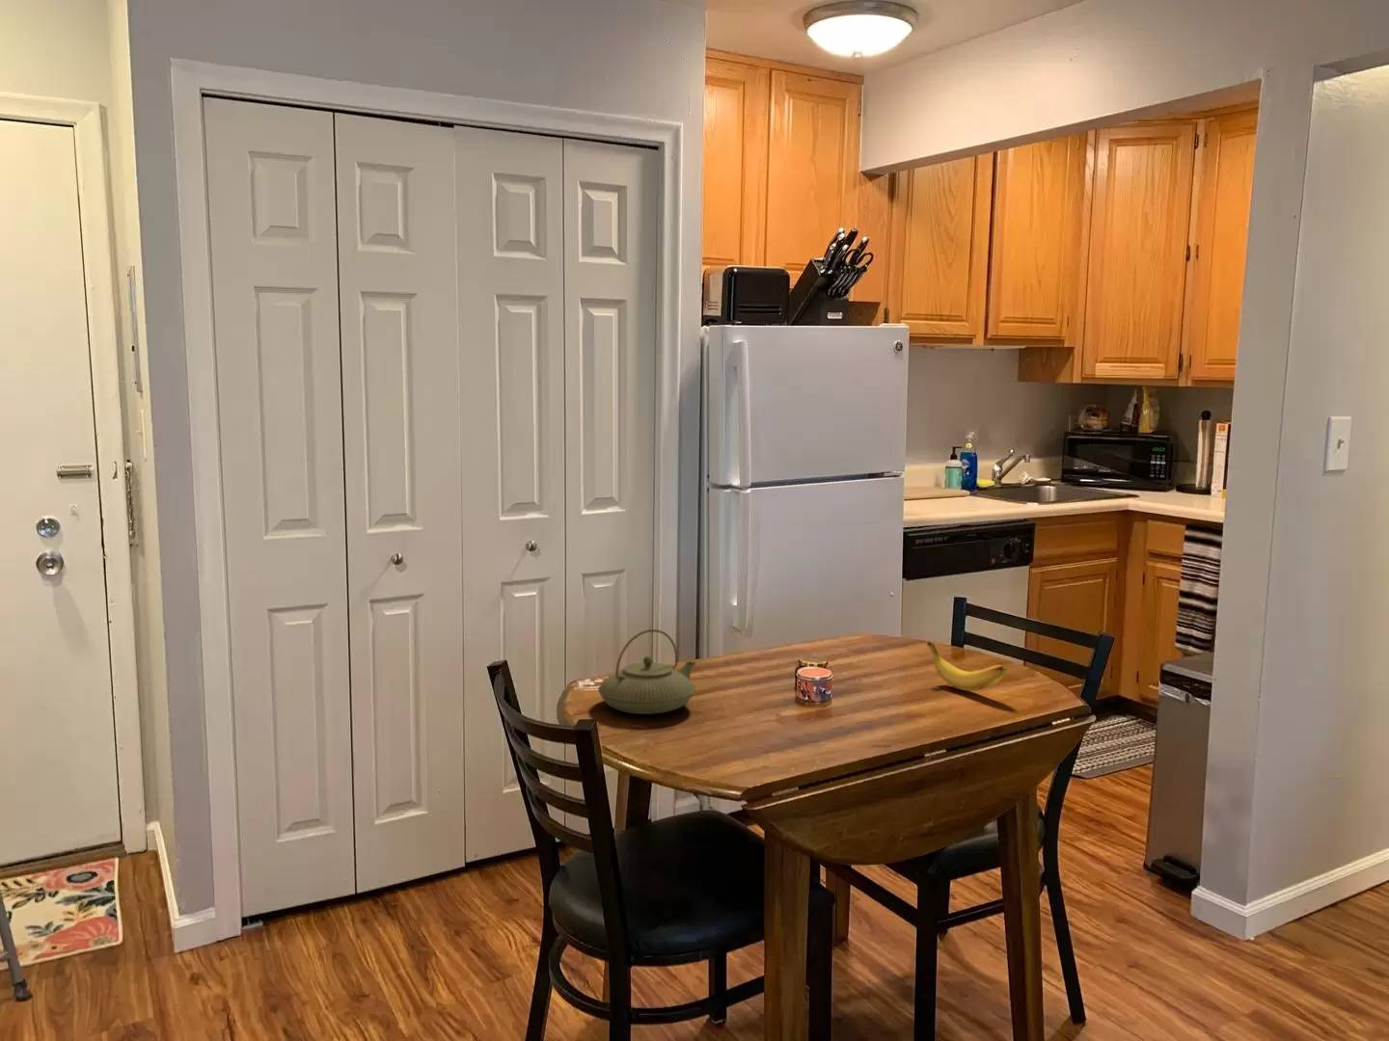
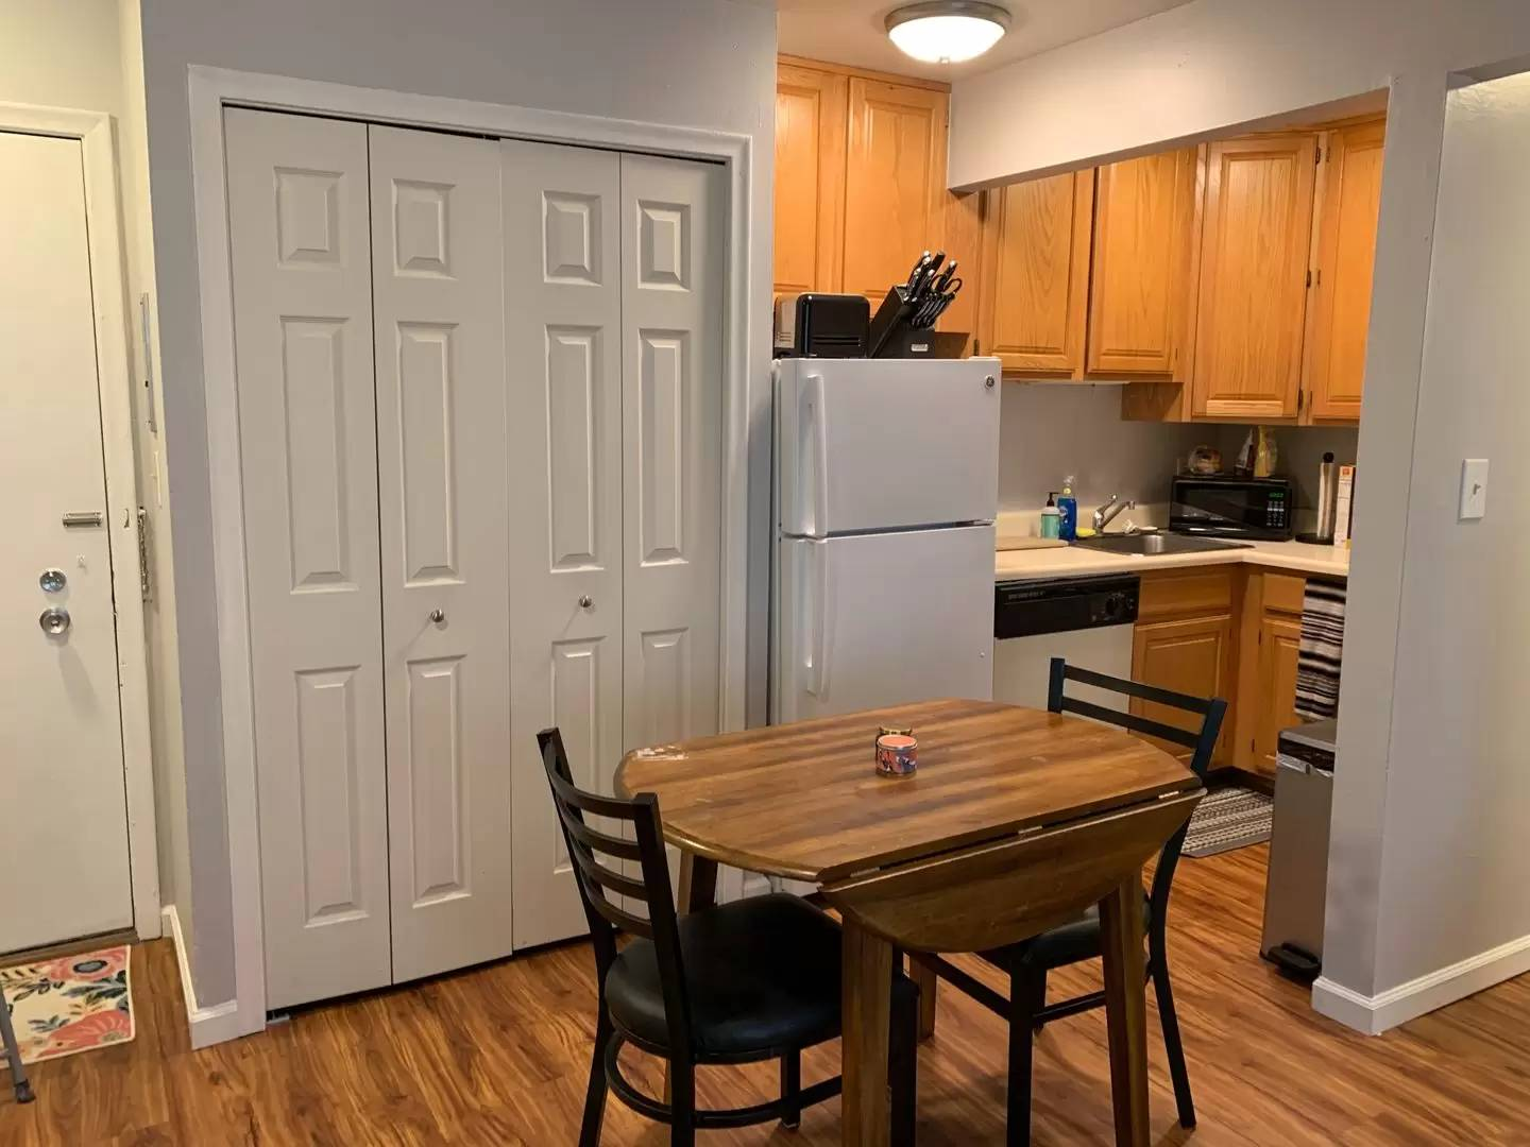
- banana (965, 671)
- teapot (652, 667)
